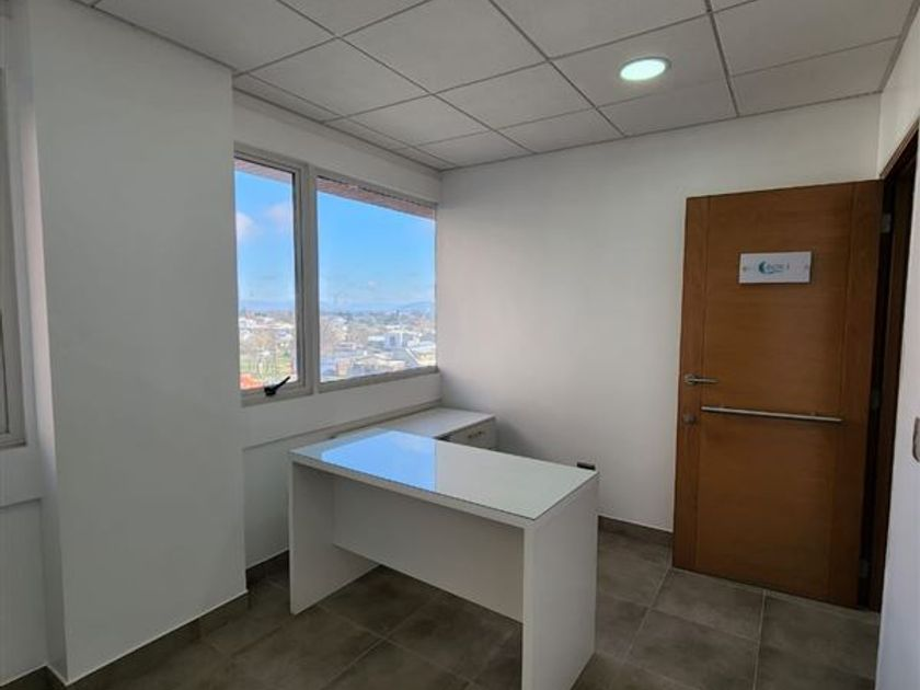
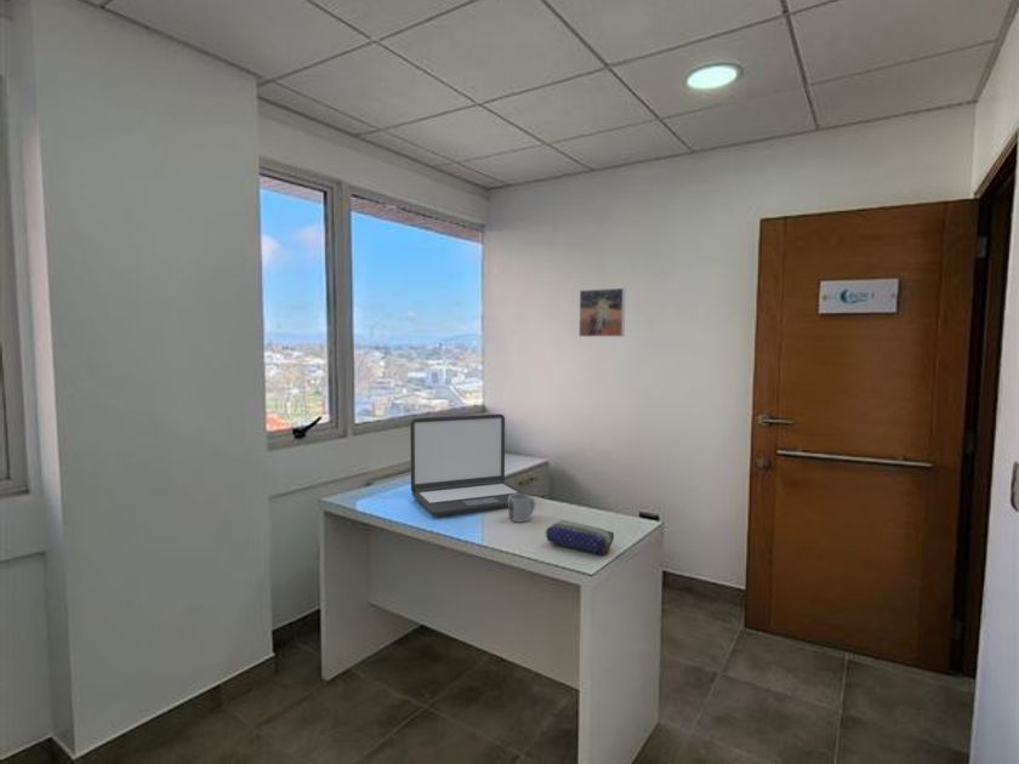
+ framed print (600, 313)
+ mug (522, 507)
+ pencil case (579, 536)
+ laptop (471, 460)
